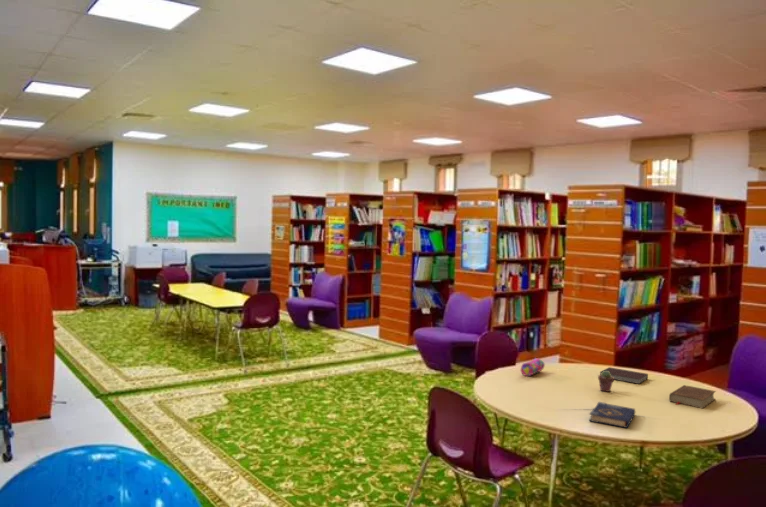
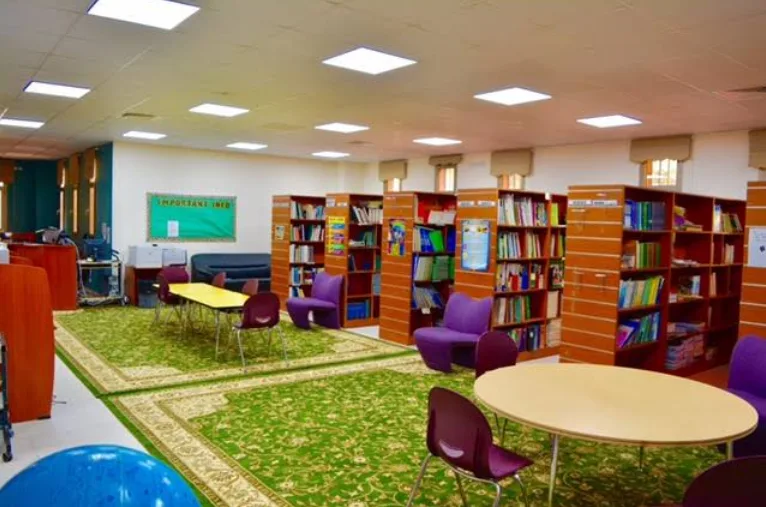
- potted succulent (606, 380)
- book (612, 414)
- book (692, 396)
- notebook (623, 375)
- pencil case (532, 366)
